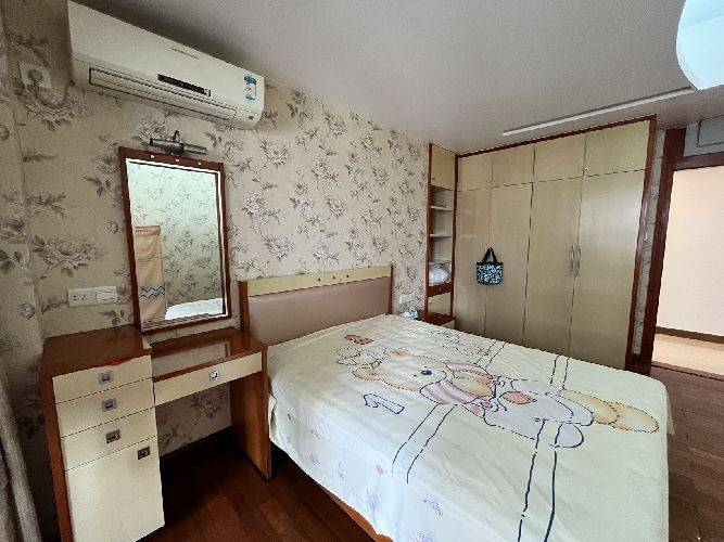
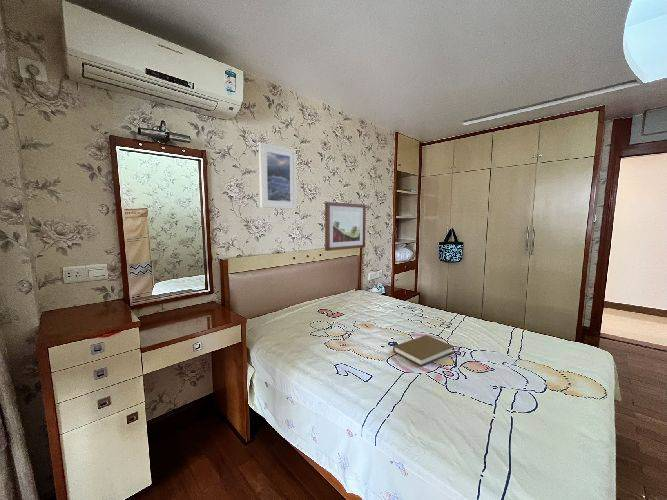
+ wall art (346, 226)
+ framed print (278, 177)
+ book (423, 348)
